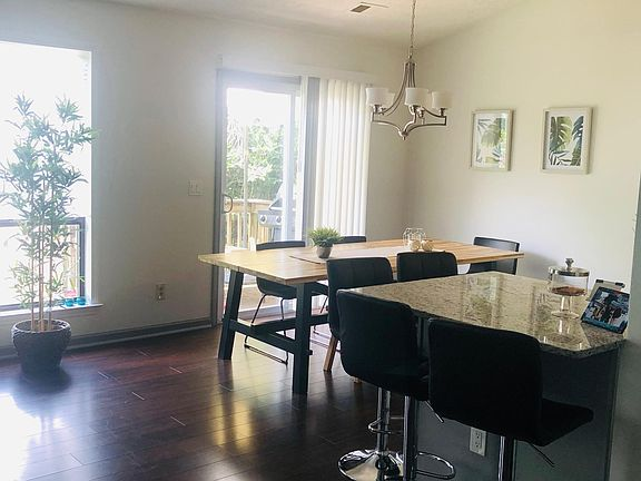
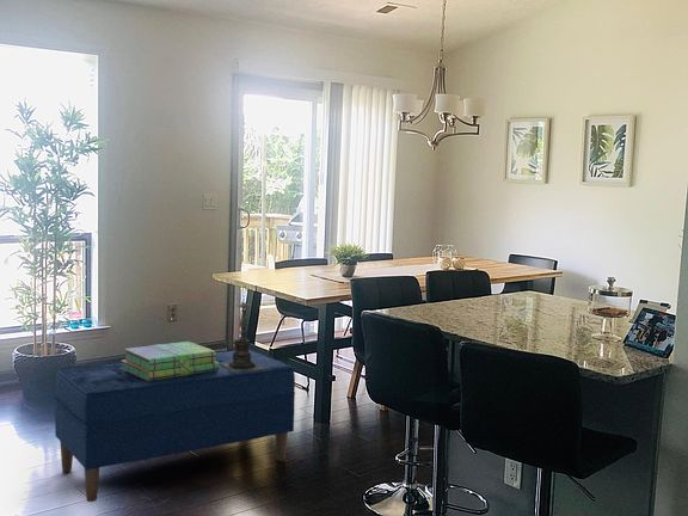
+ candle holder (244, 330)
+ bench (178, 416)
+ stack of books (170, 360)
